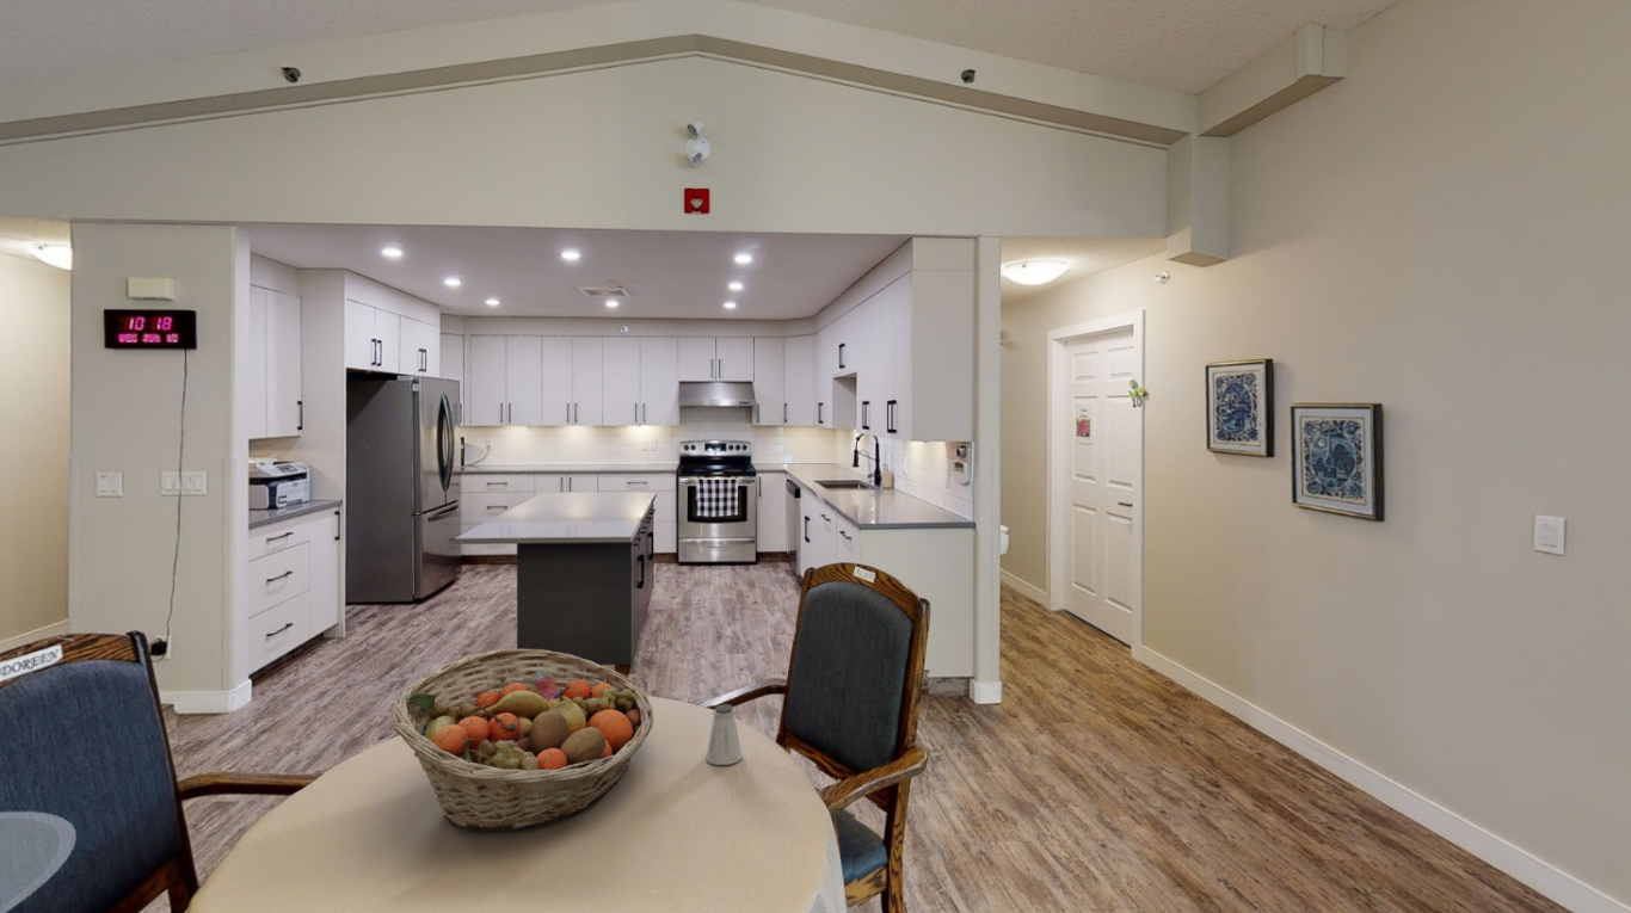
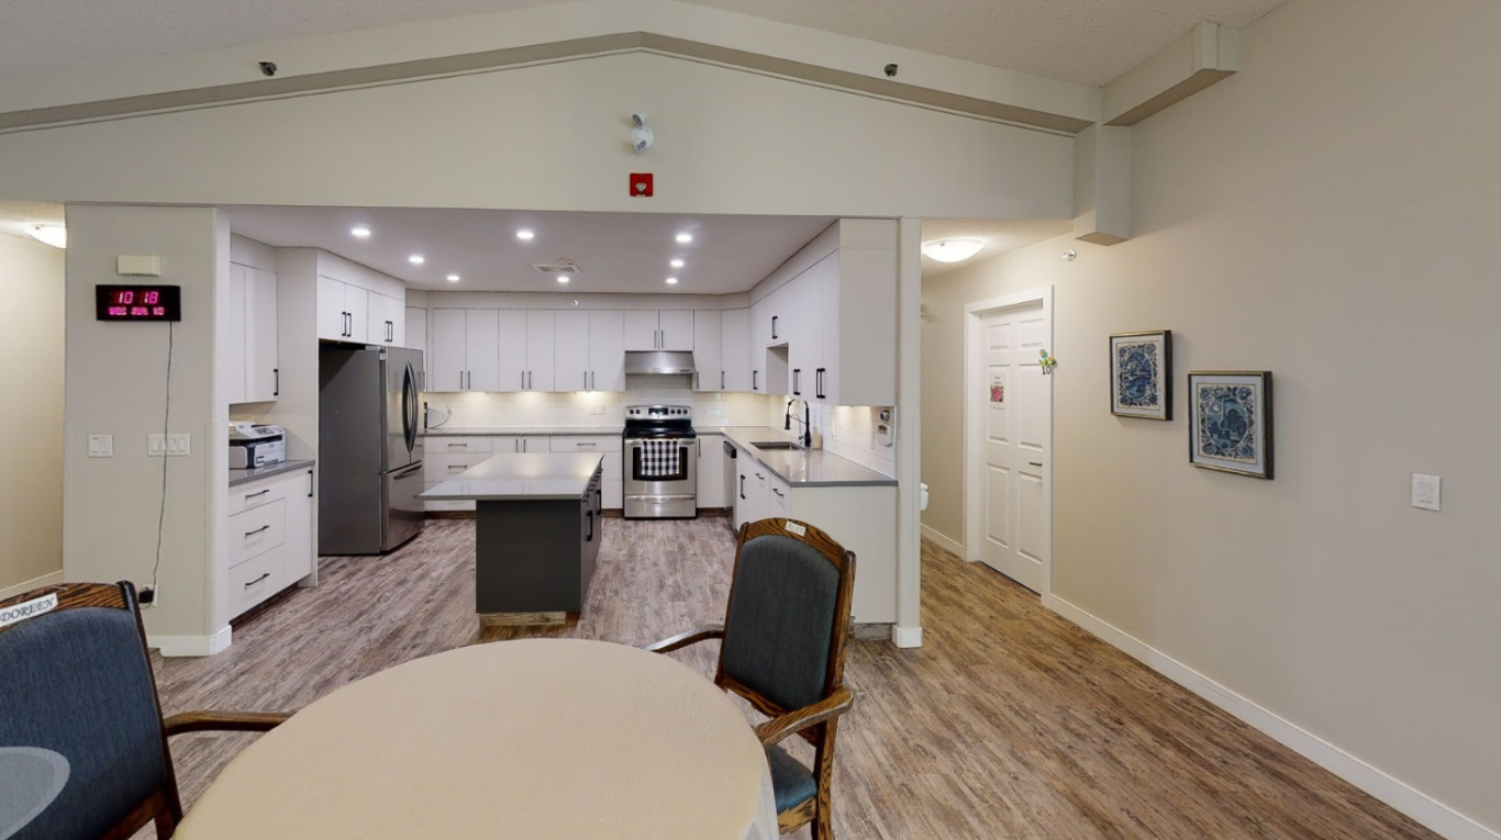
- fruit basket (534, 727)
- saltshaker (724, 732)
